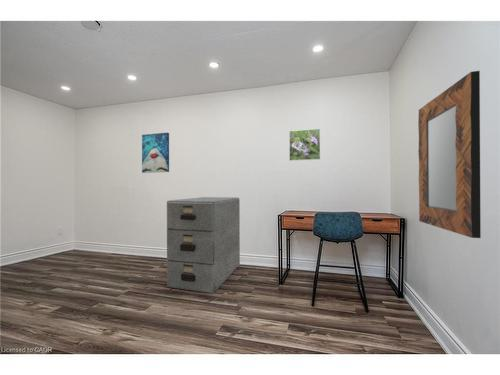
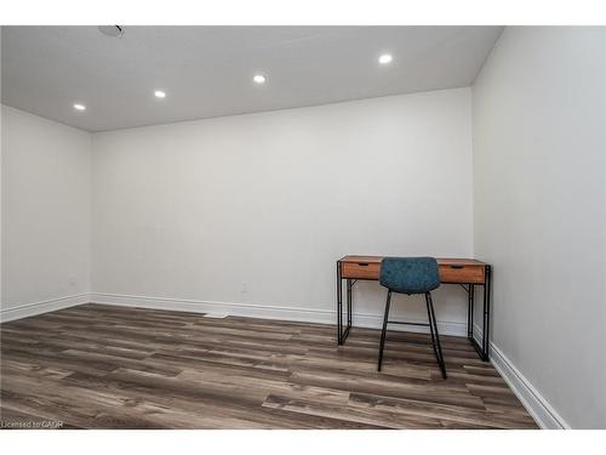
- wall art (155, 153)
- filing cabinet (206, 236)
- home mirror (442, 161)
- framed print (304, 145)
